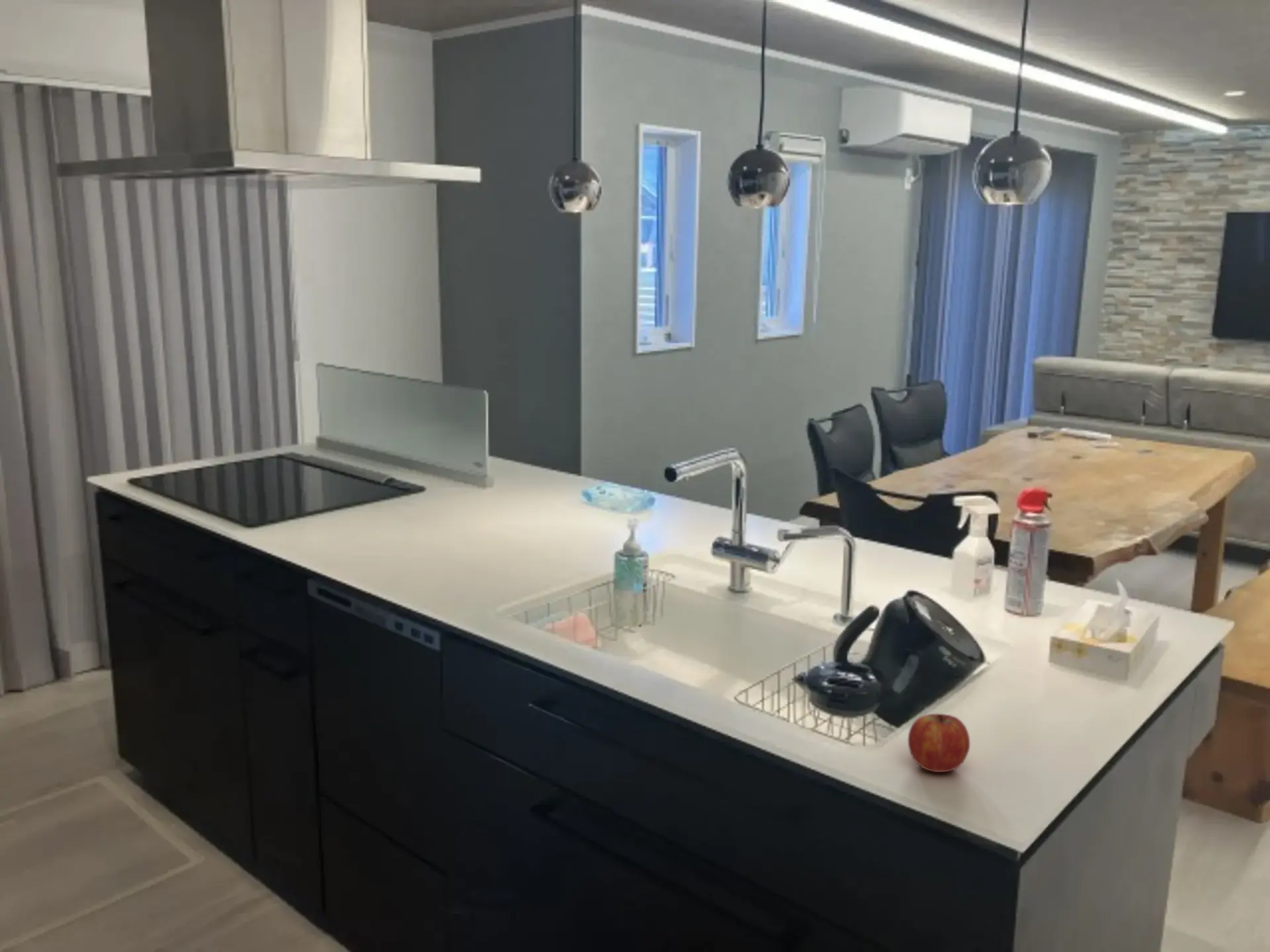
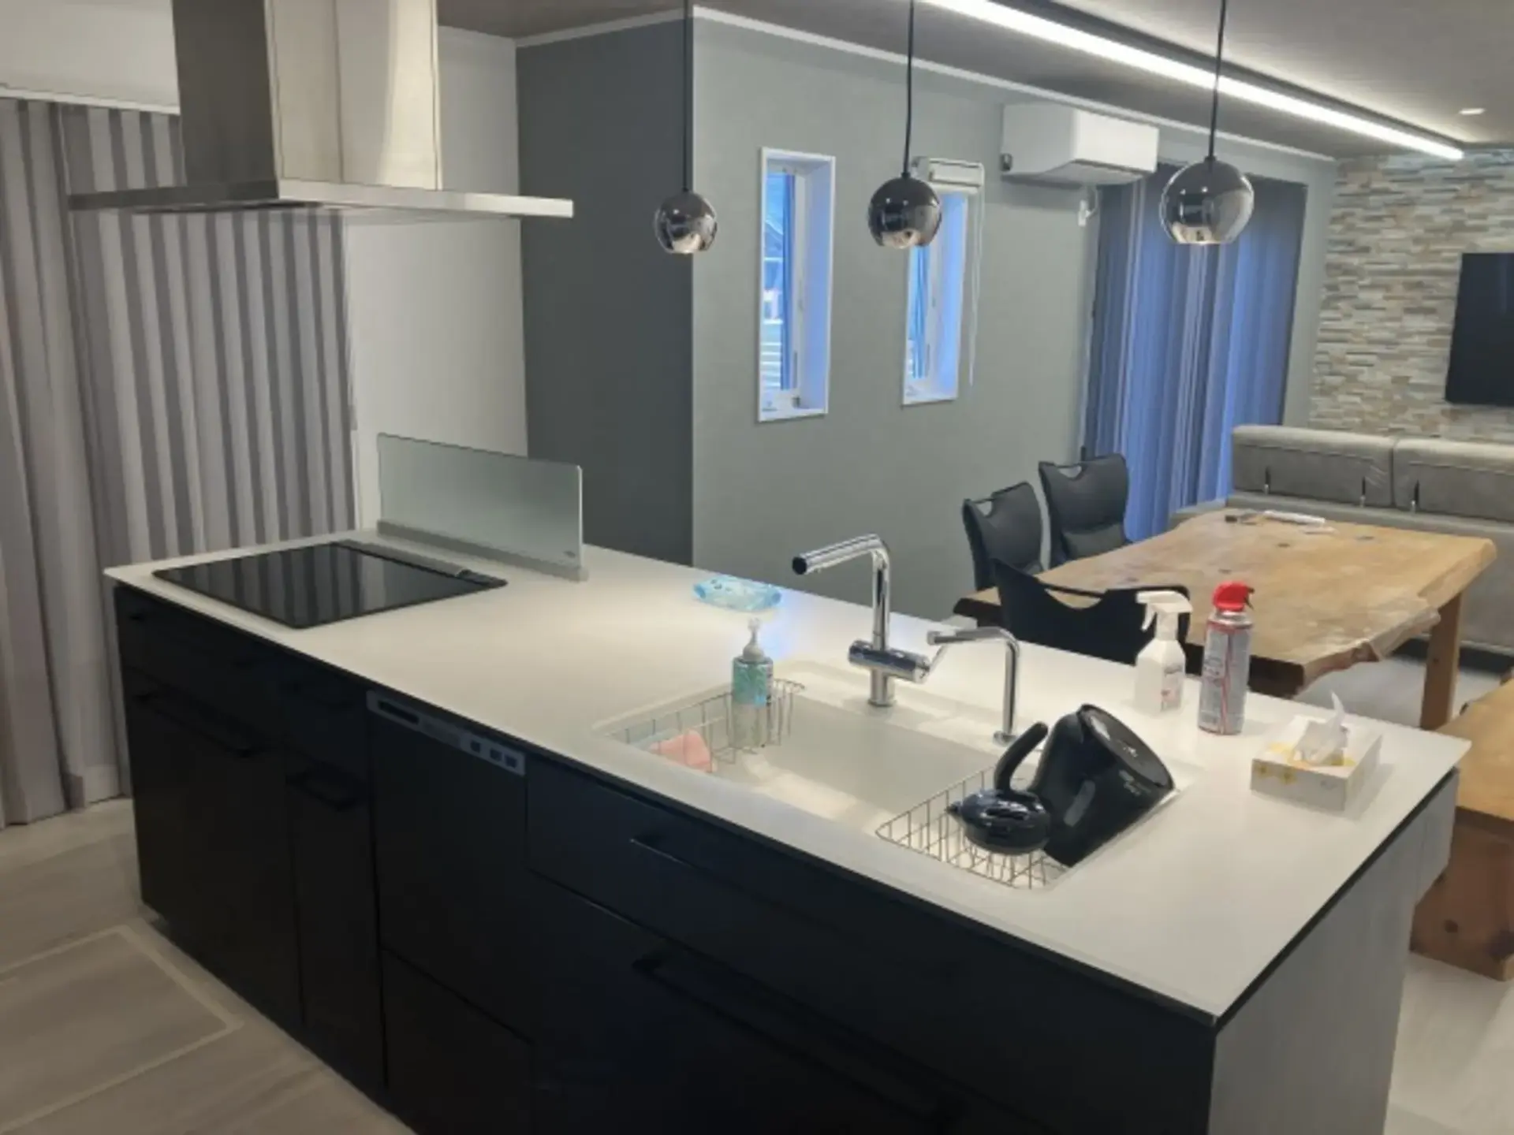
- fruit (938, 738)
